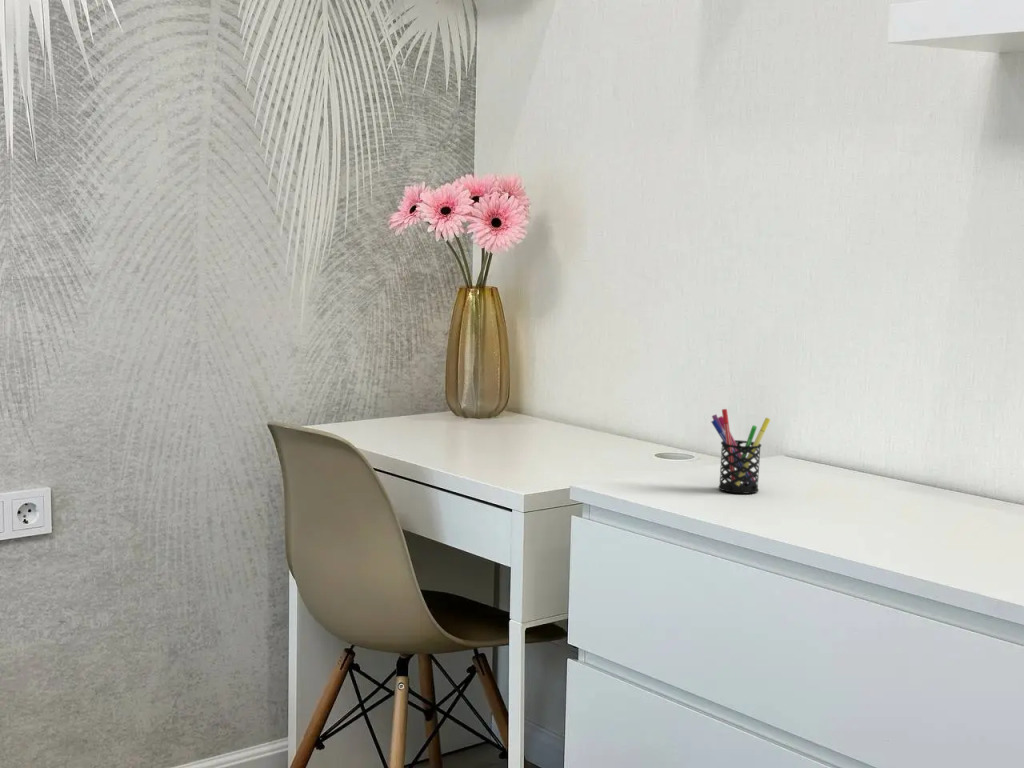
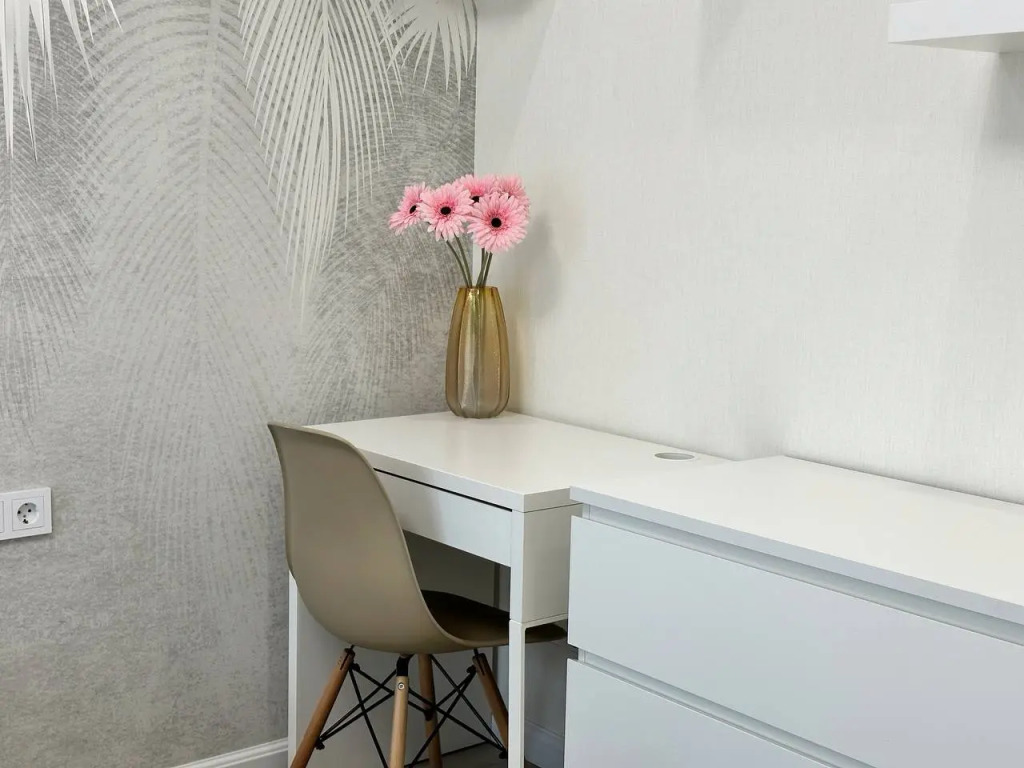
- pen holder (740, 450)
